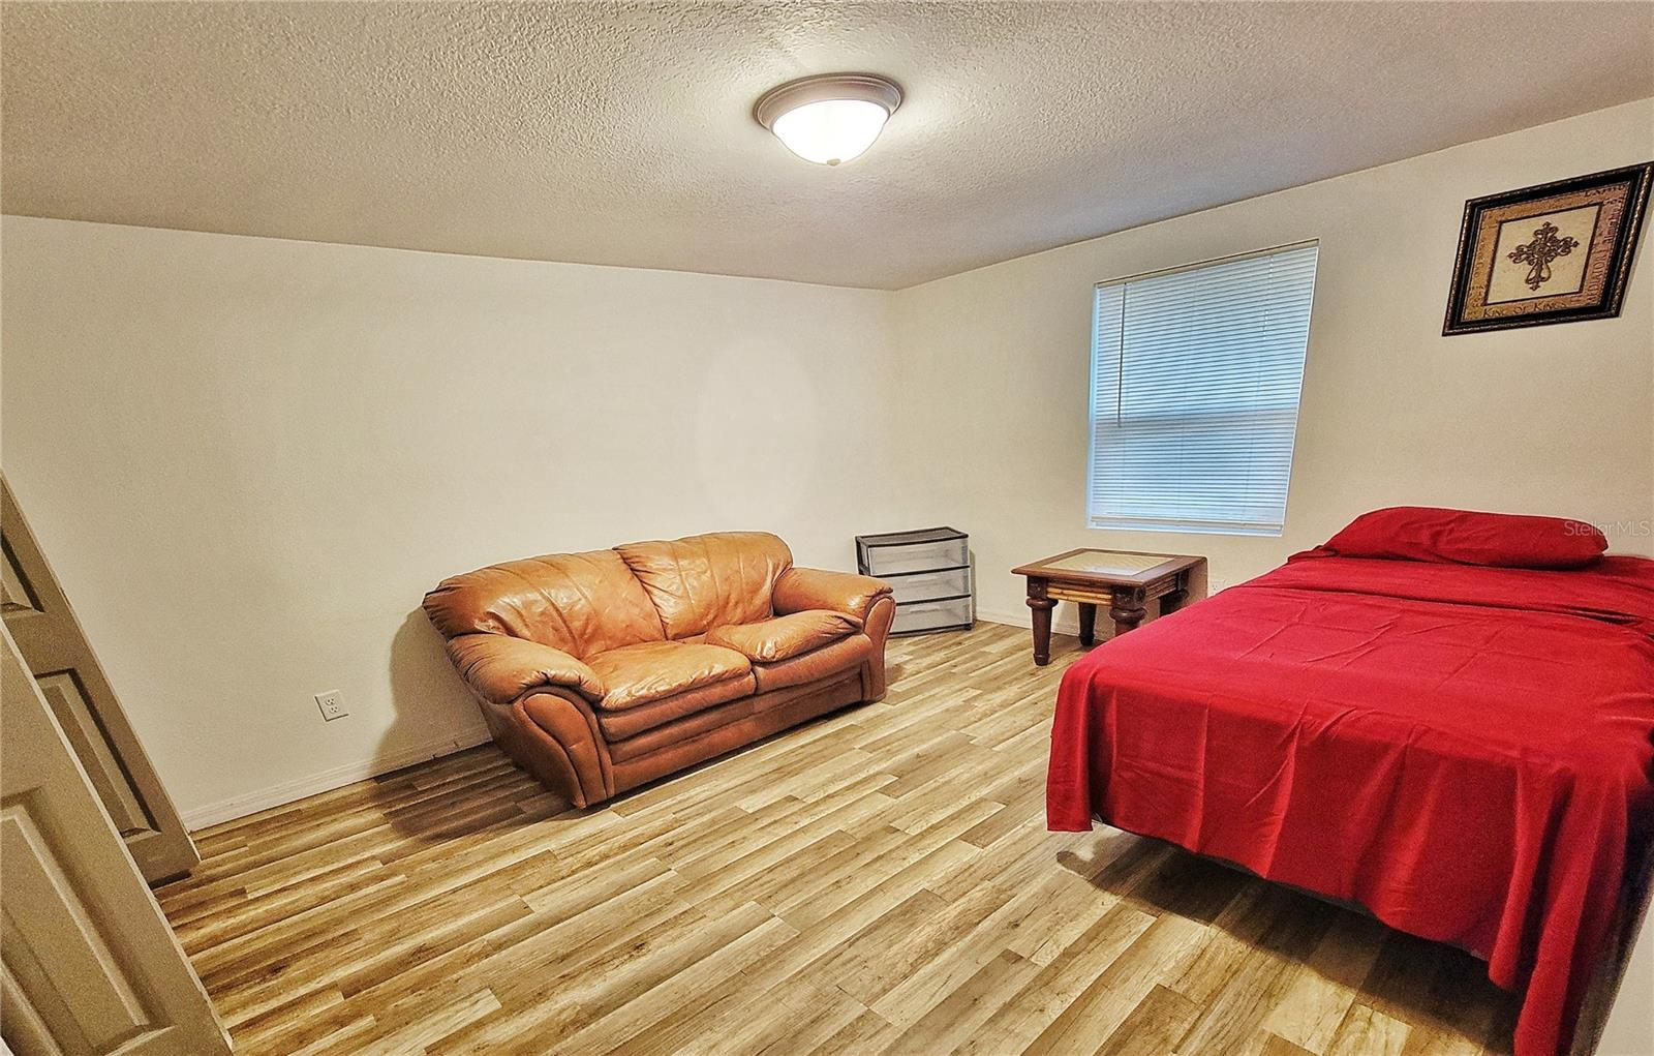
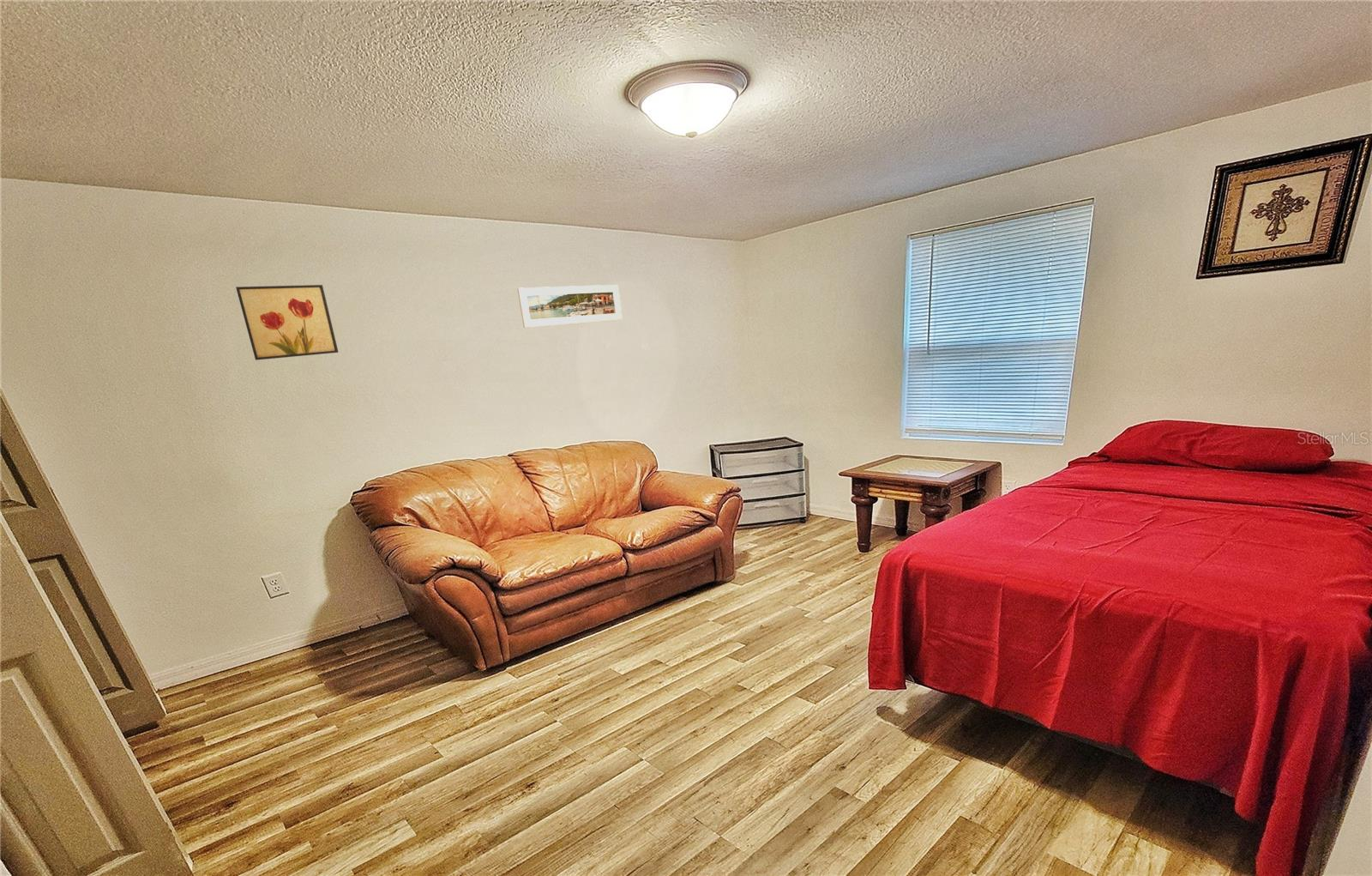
+ wall art (289, 321)
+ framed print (573, 305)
